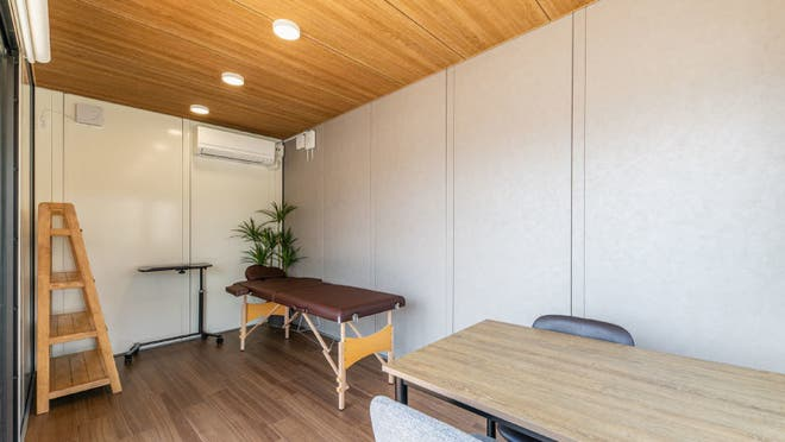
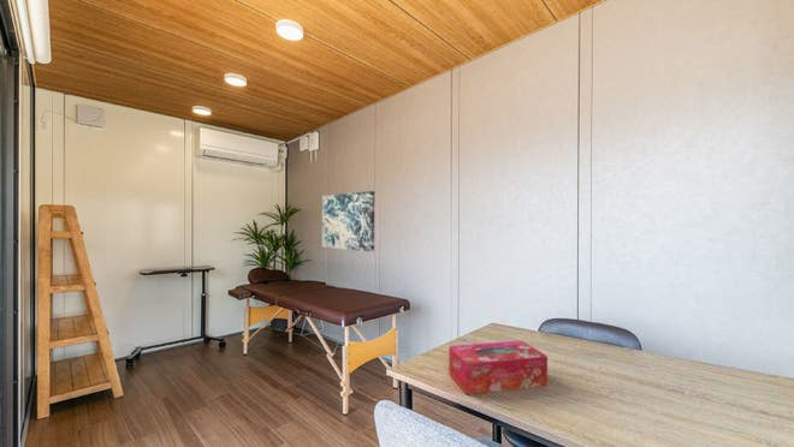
+ tissue box (496, 364)
+ wall art (345, 221)
